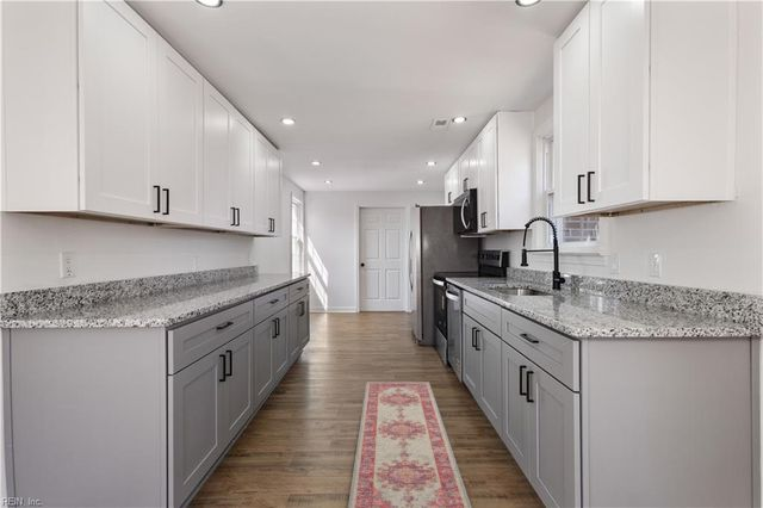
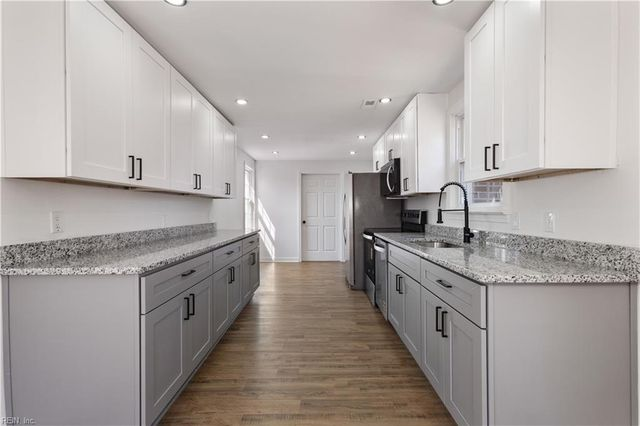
- rug (402, 429)
